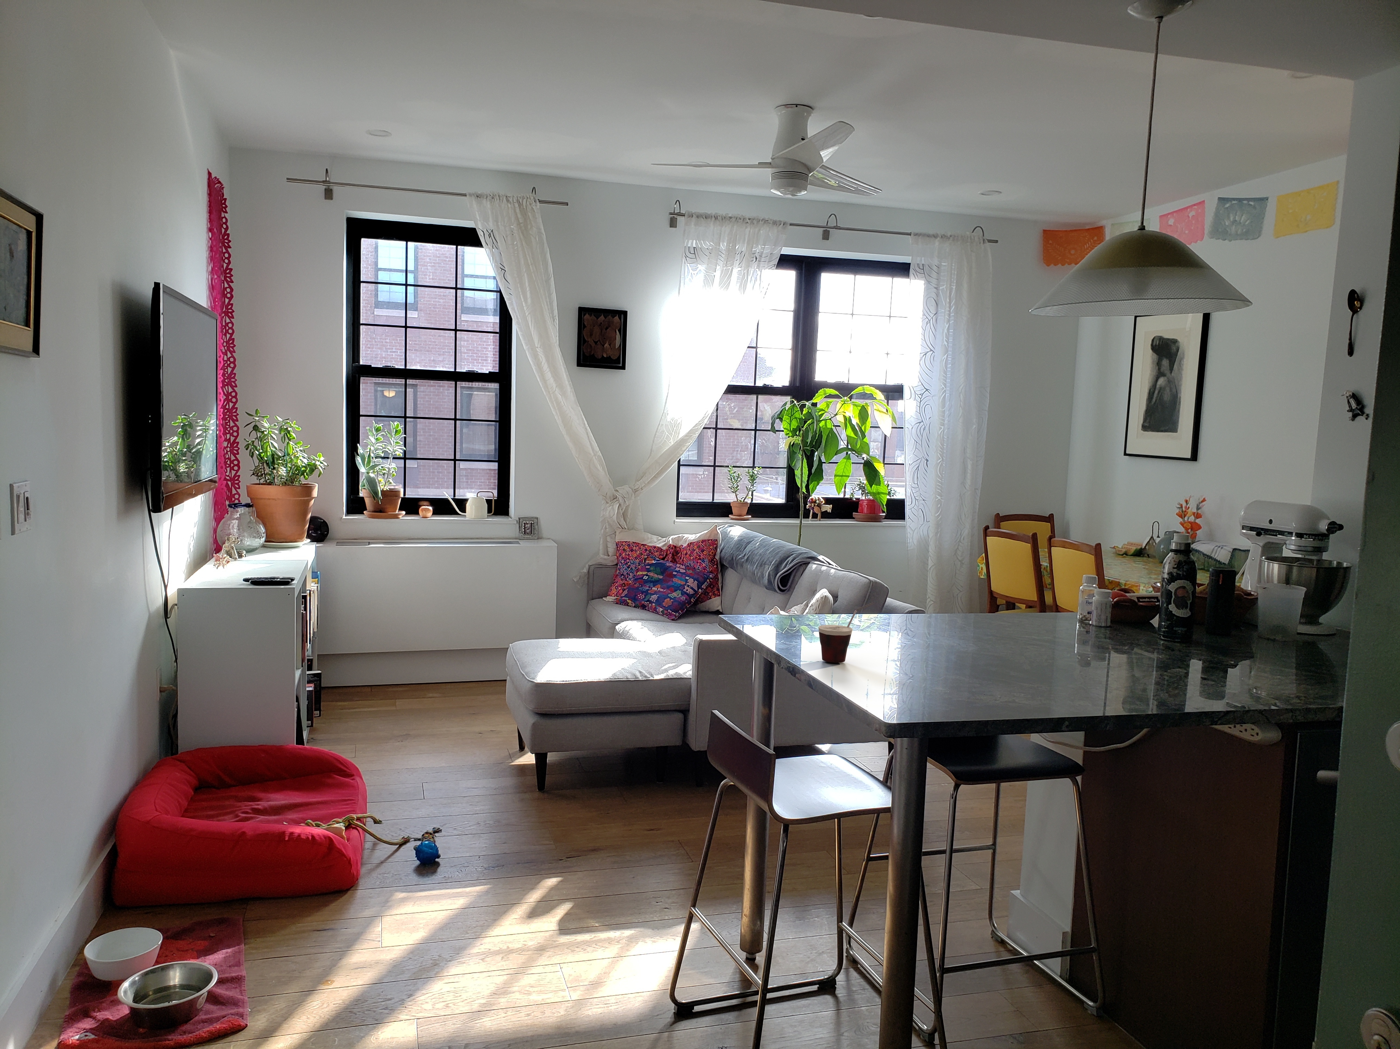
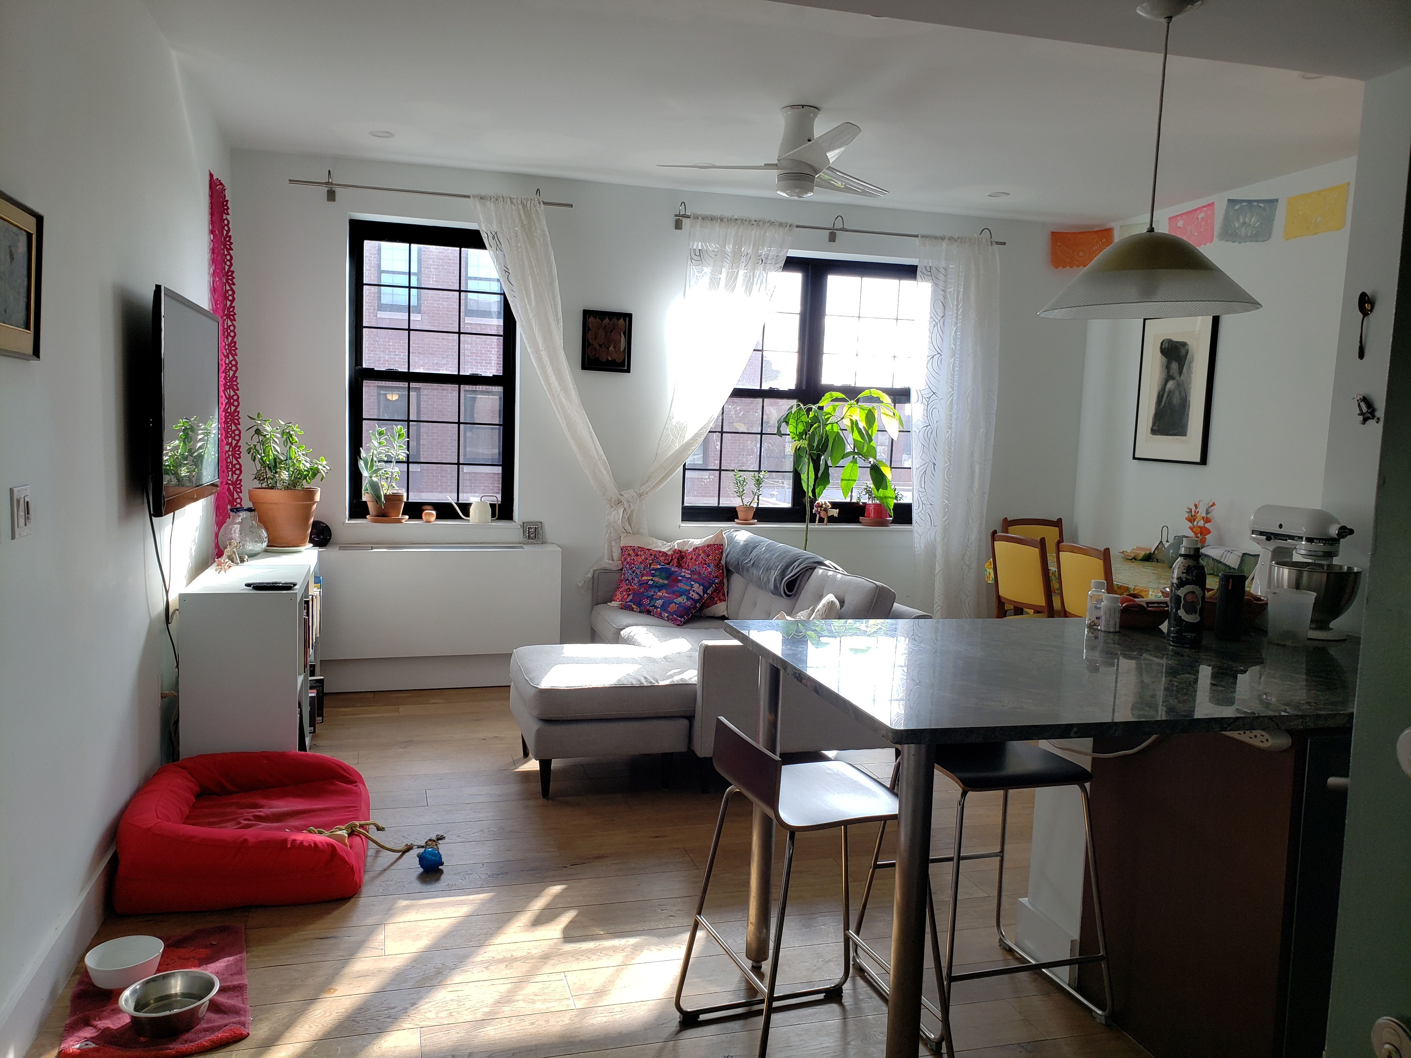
- cup (847, 632)
